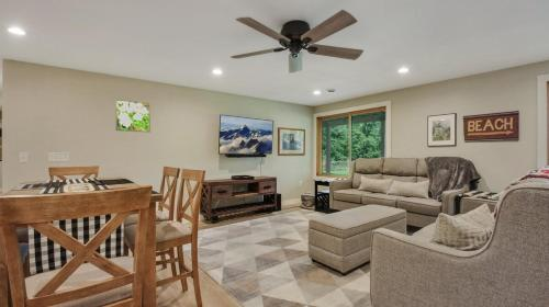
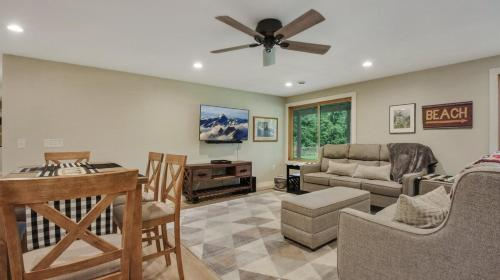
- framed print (133, 116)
